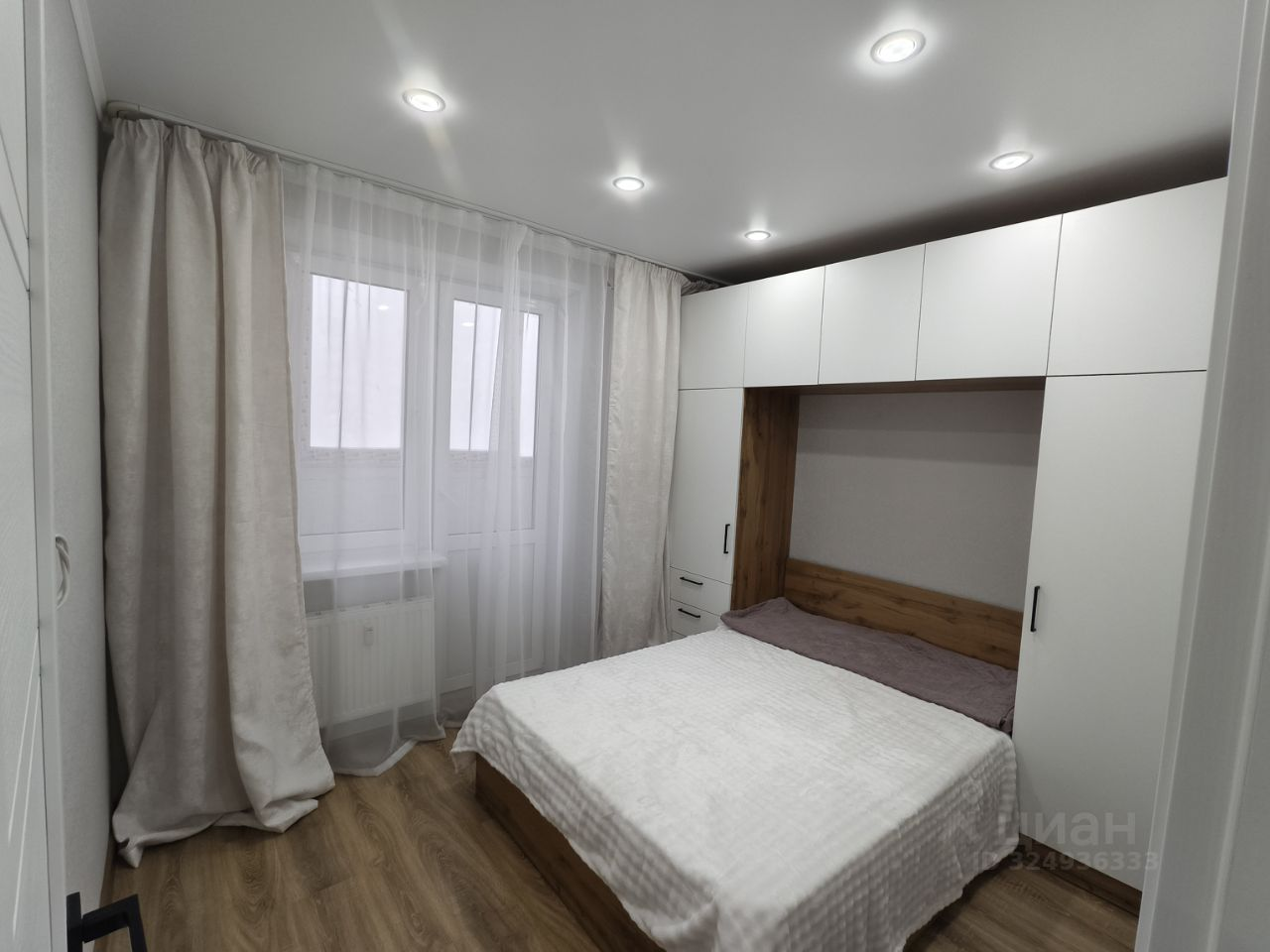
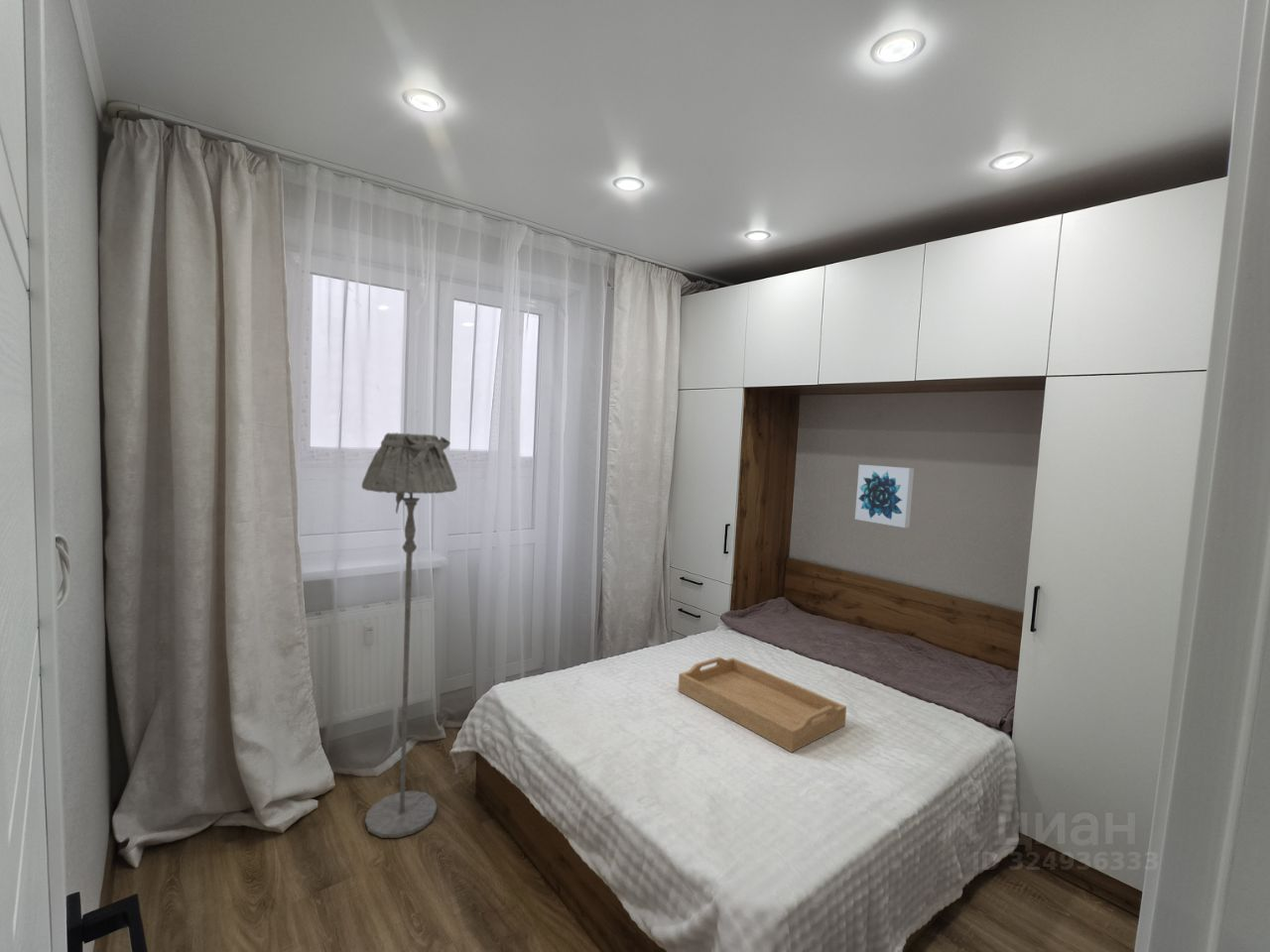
+ serving tray (758, 695)
+ floor lamp (406, 628)
+ wall art (883, 495)
